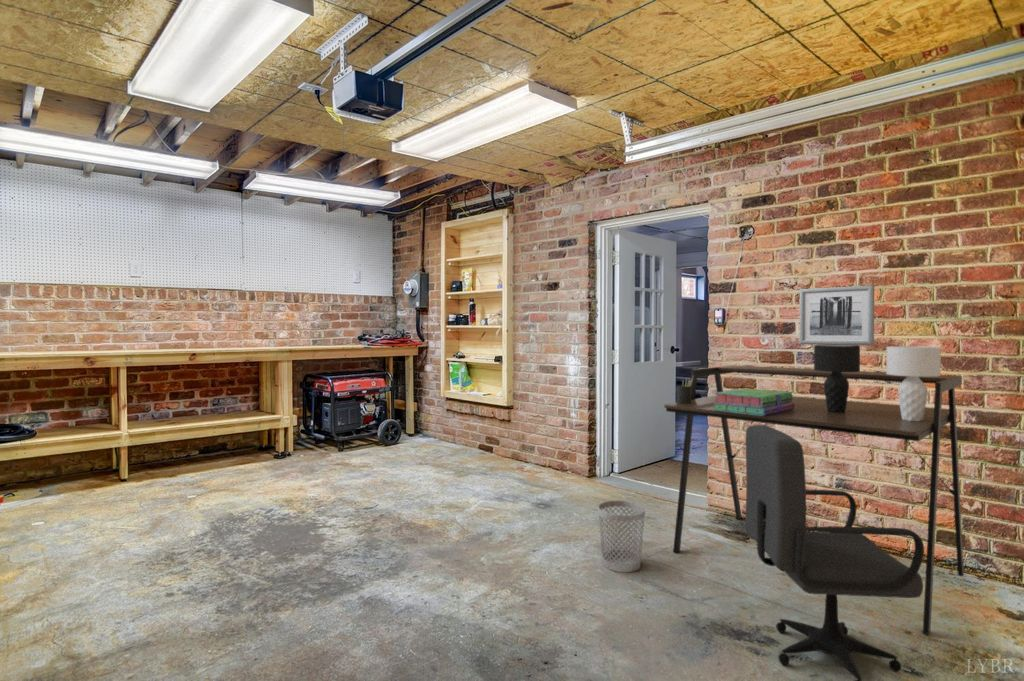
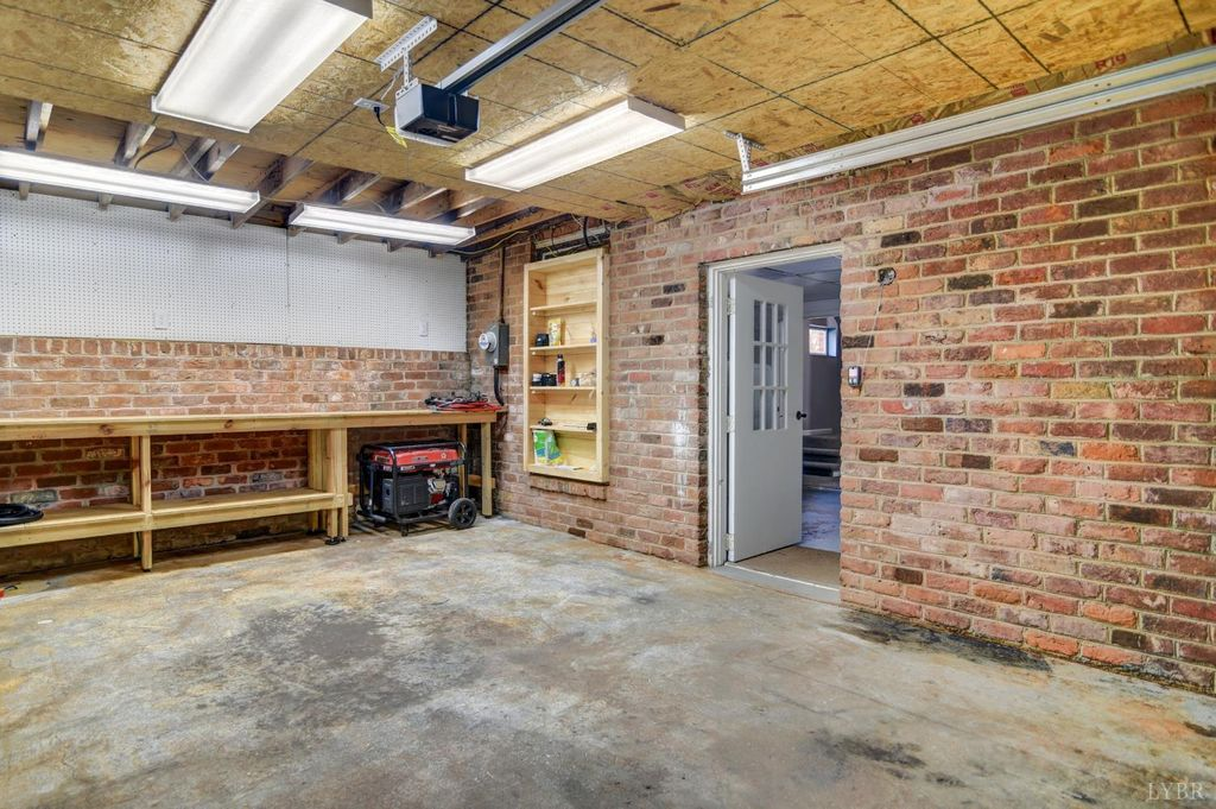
- table lamp (886, 373)
- wastebasket (621, 536)
- stack of books (753, 400)
- wall art (835, 316)
- office chair (828, 545)
- pen holder (684, 388)
- desk (811, 428)
